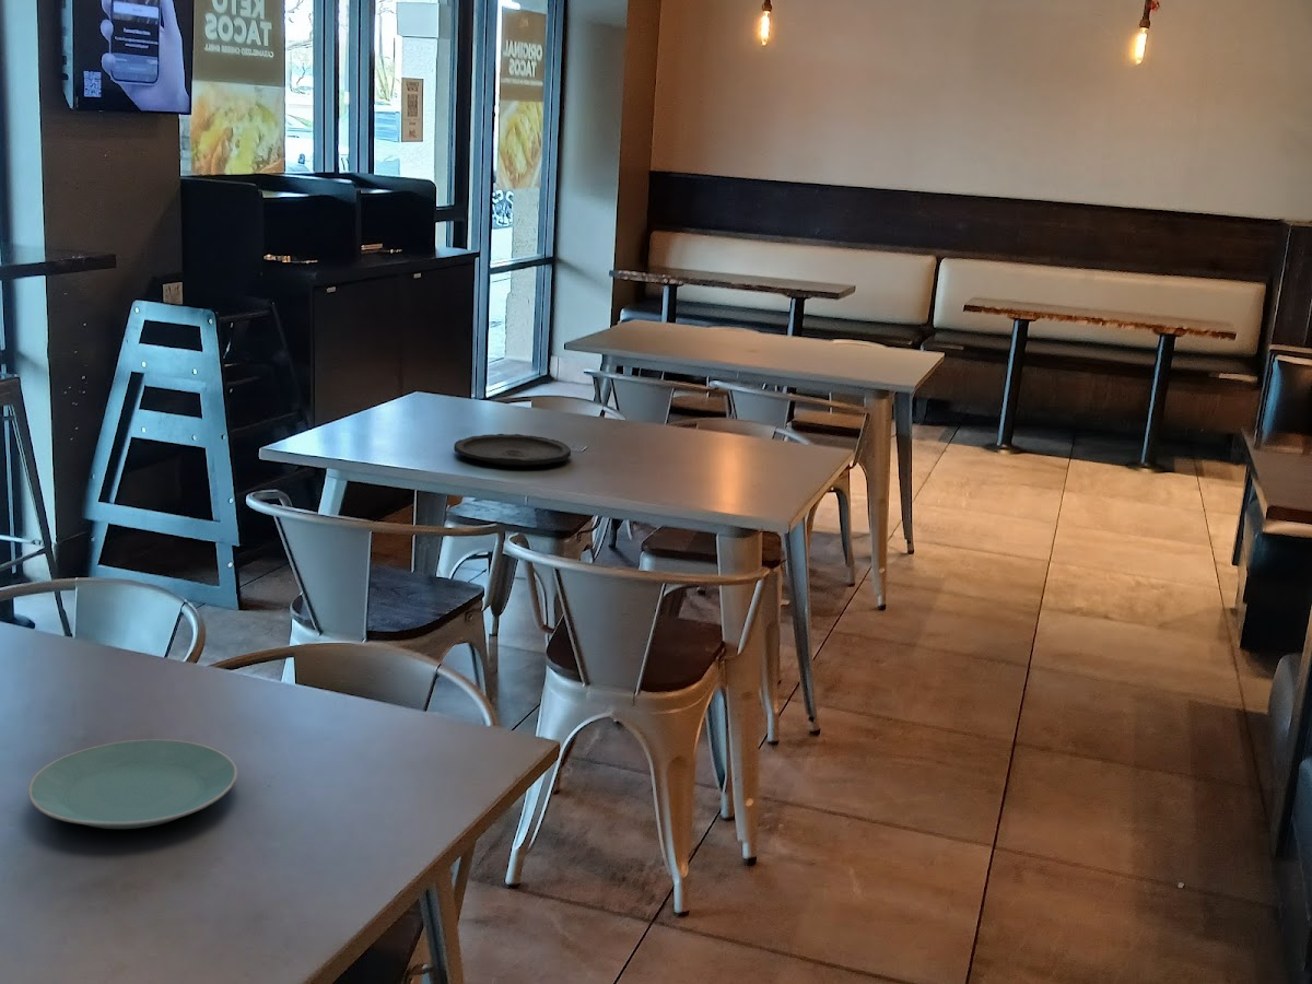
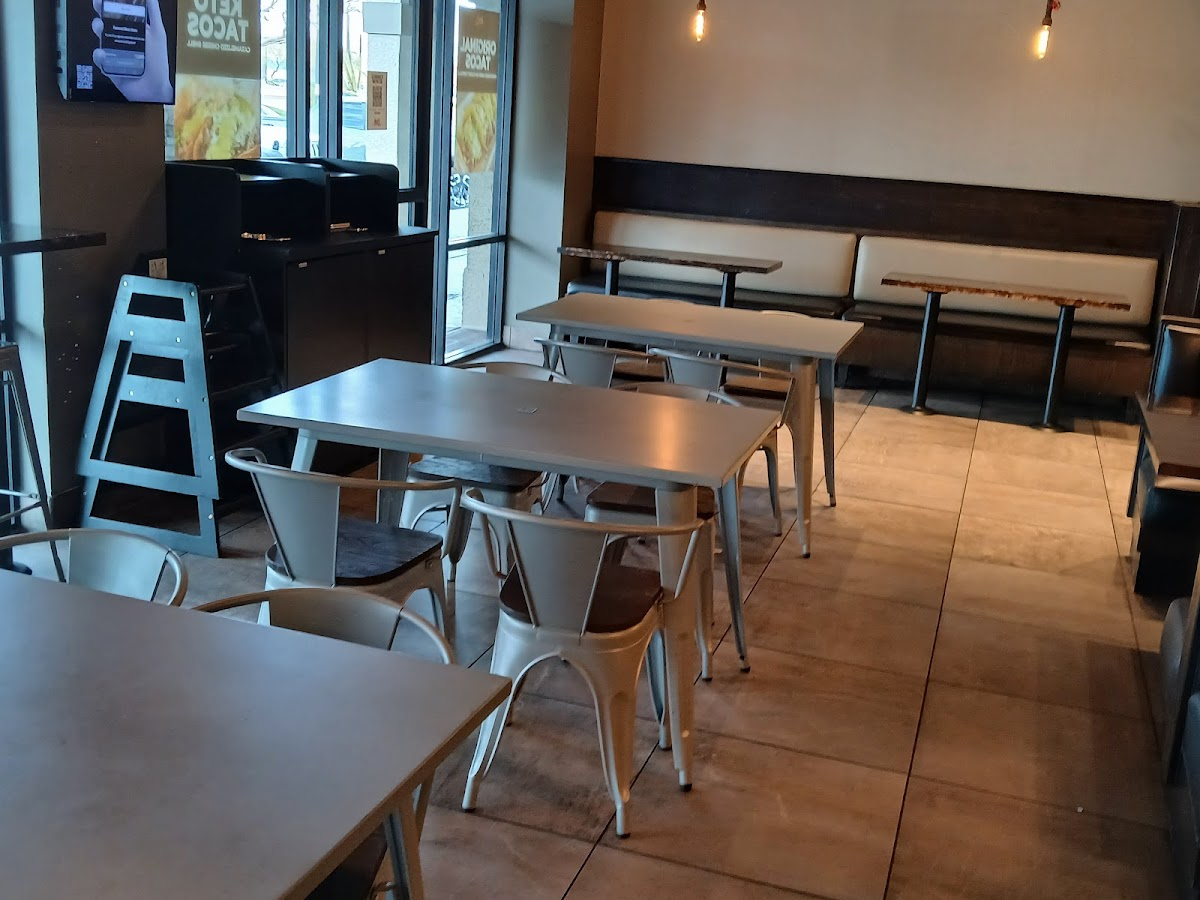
- plate (136, 788)
- plate (512, 450)
